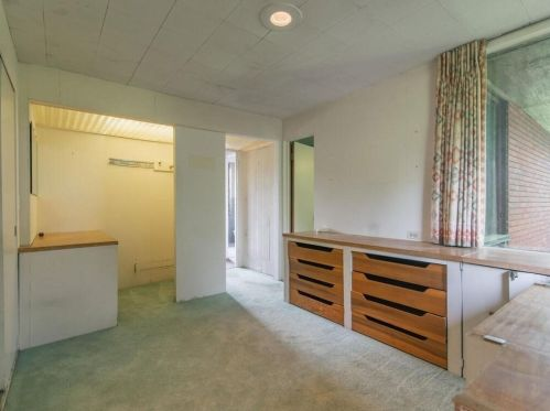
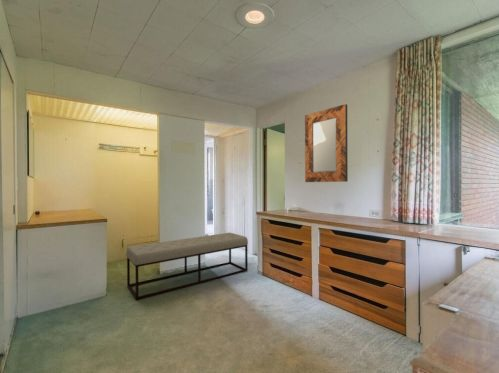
+ bench (192, 256)
+ home mirror (324, 146)
